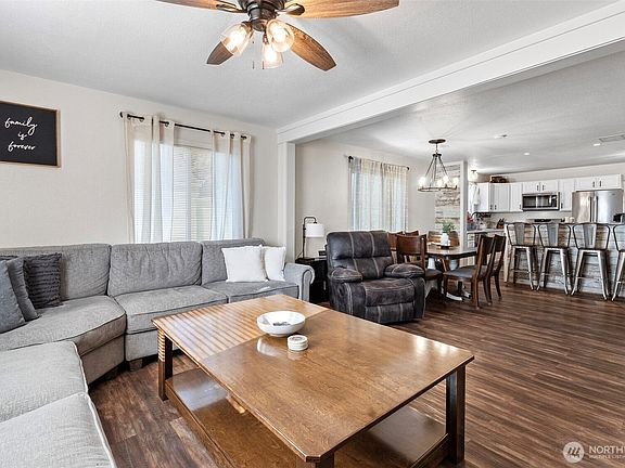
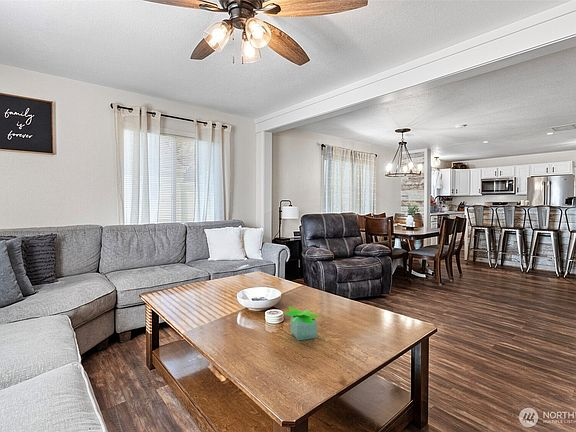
+ potted plant (301, 322)
